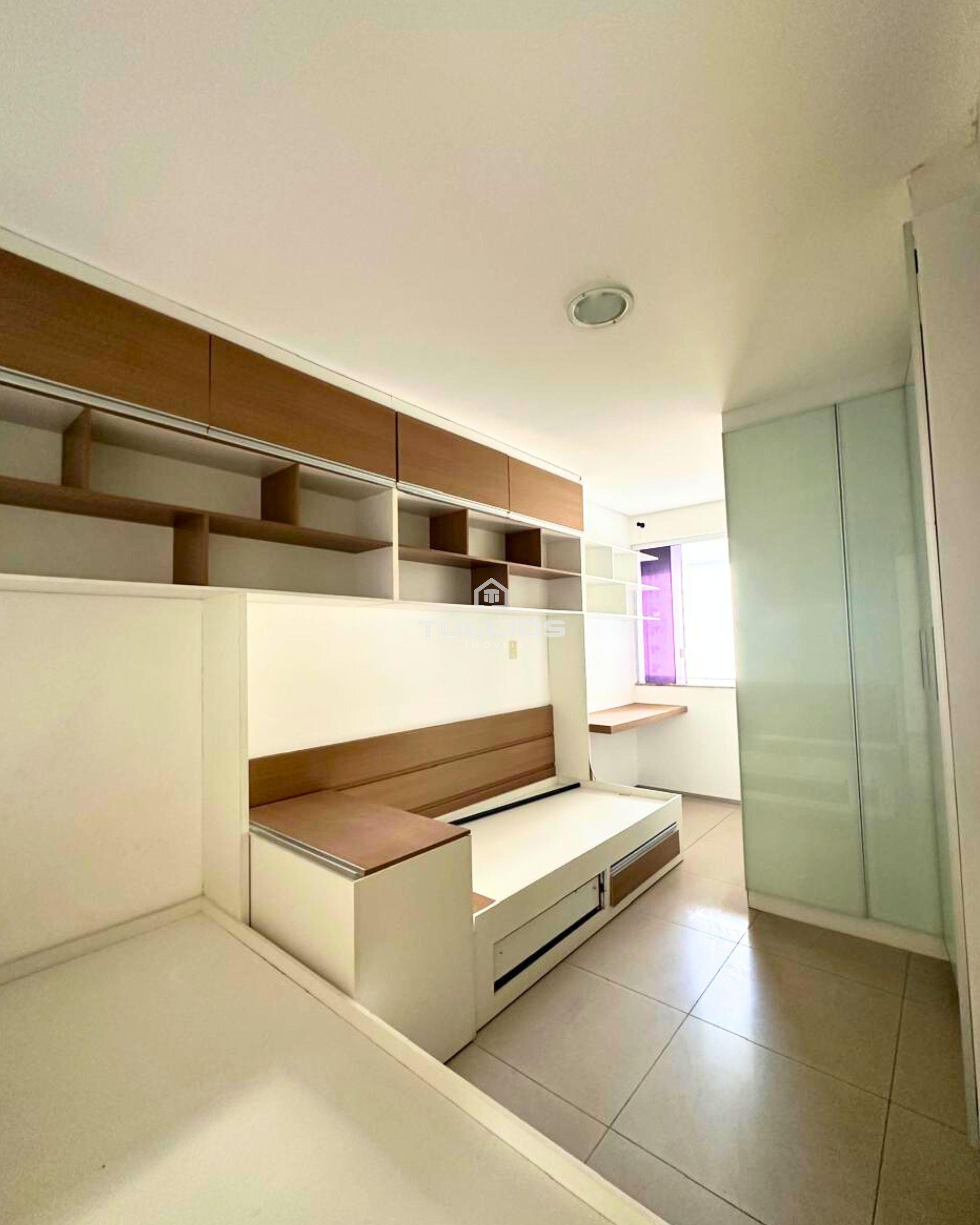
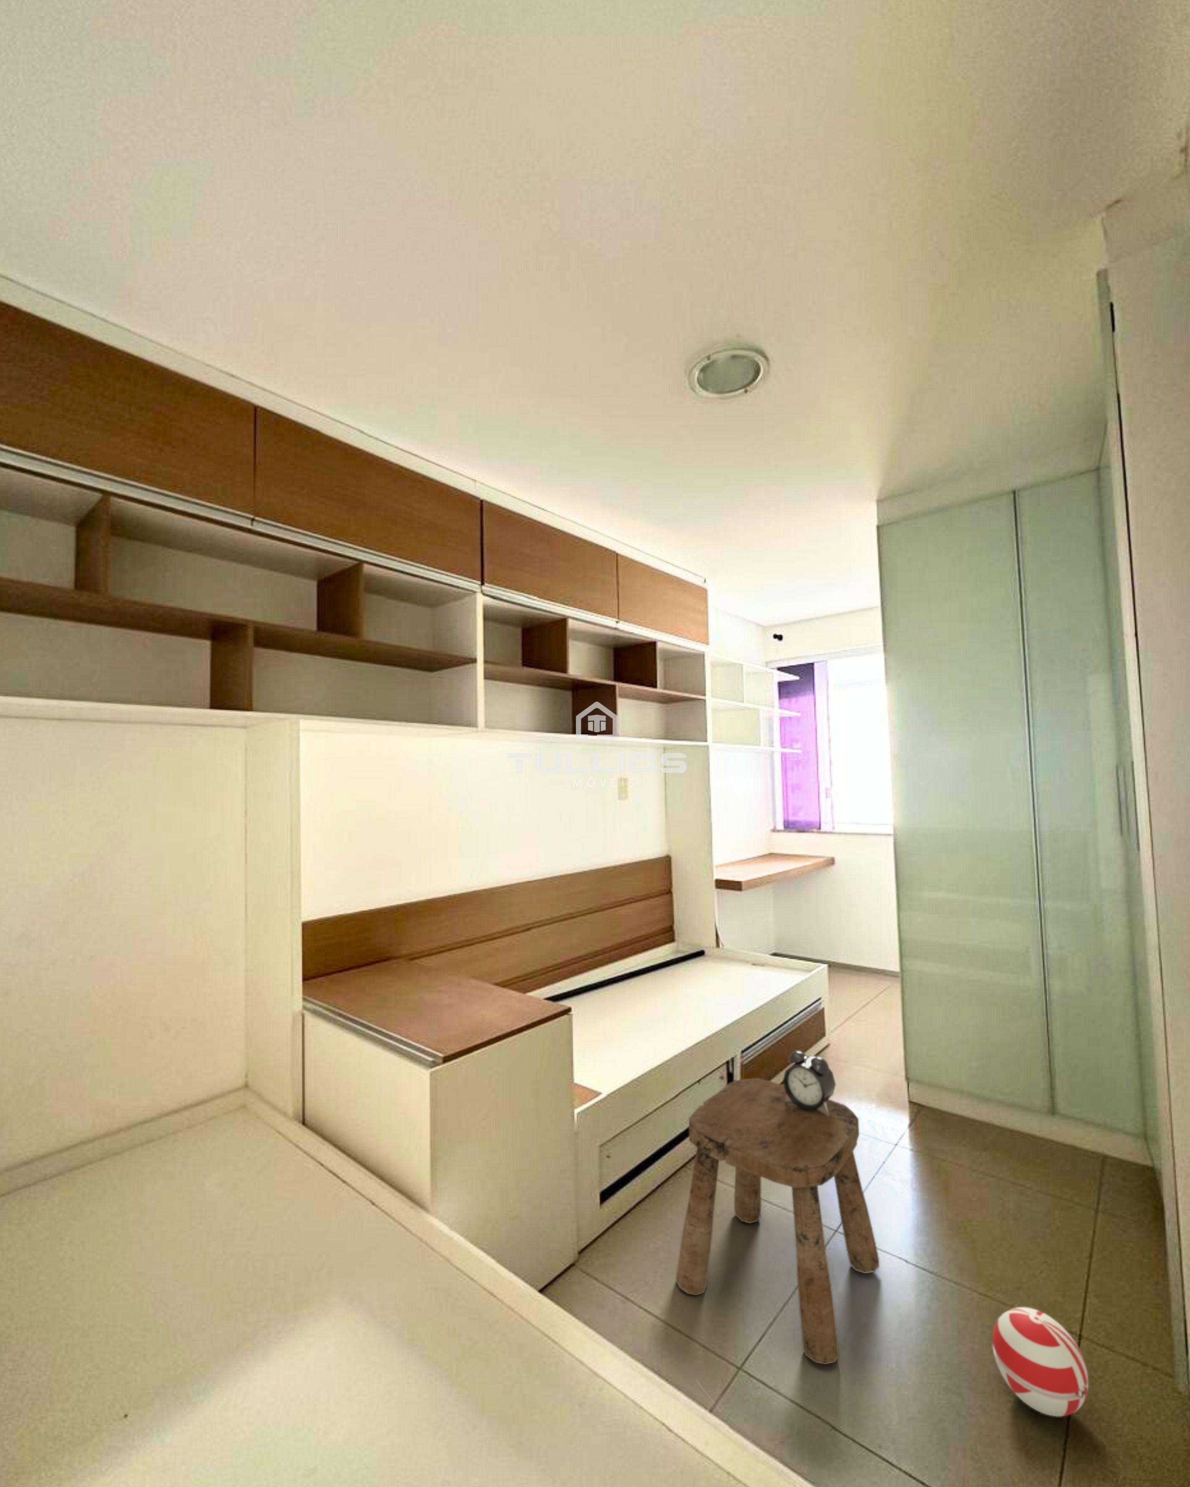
+ alarm clock (807, 1079)
+ stool (780, 1184)
+ ball (1039, 1360)
